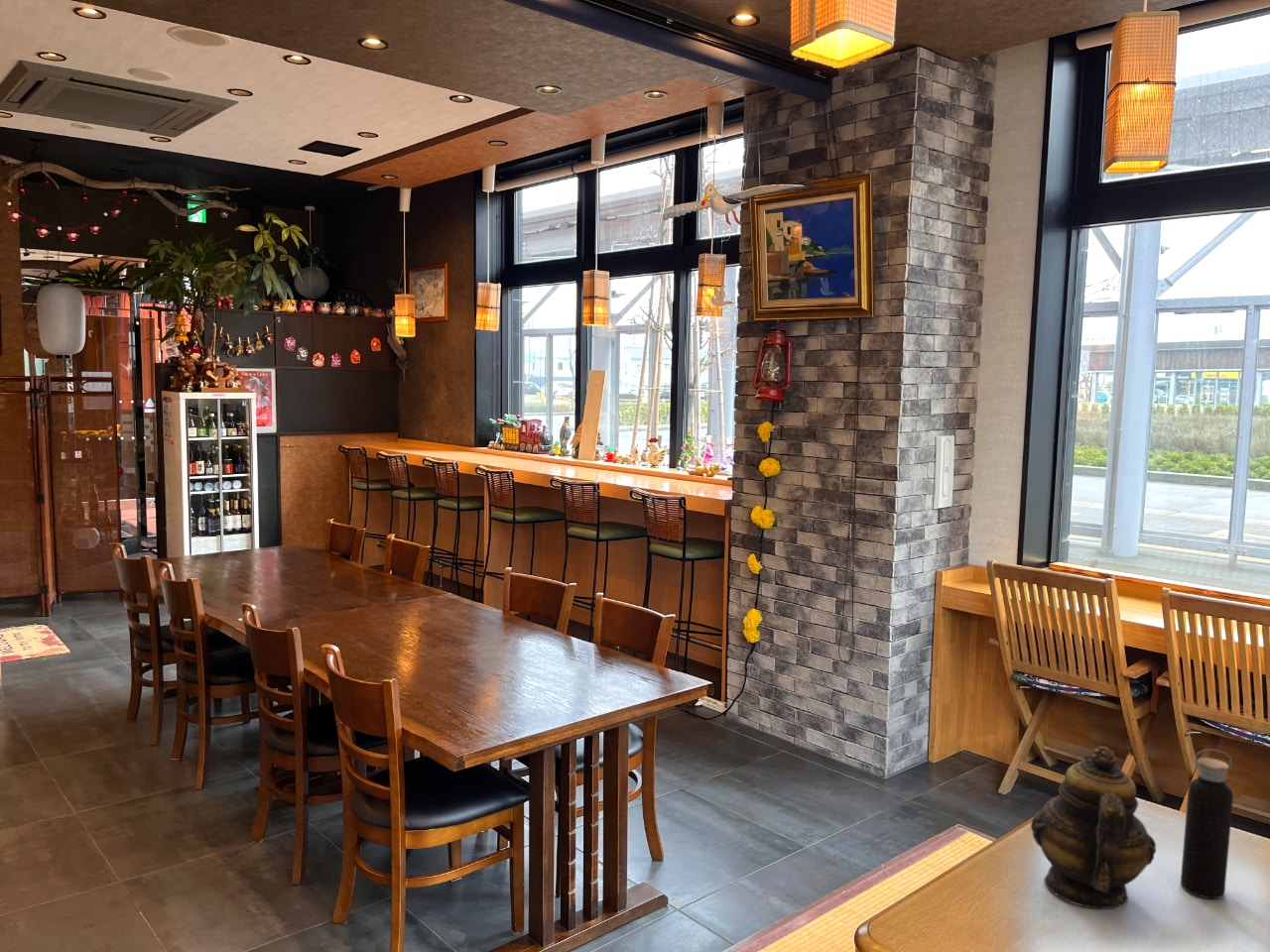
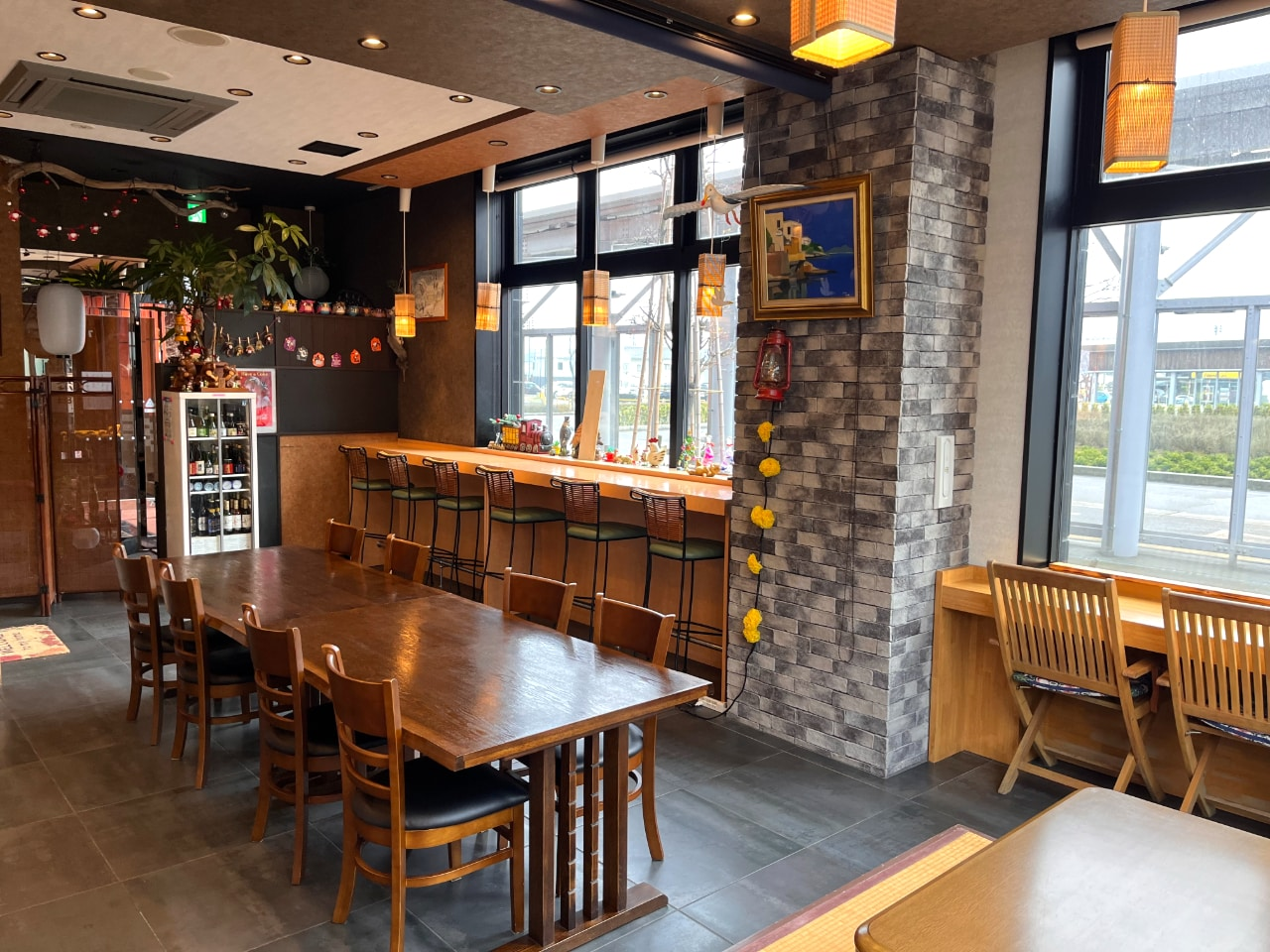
- water bottle (1207, 819)
- teapot (1093, 819)
